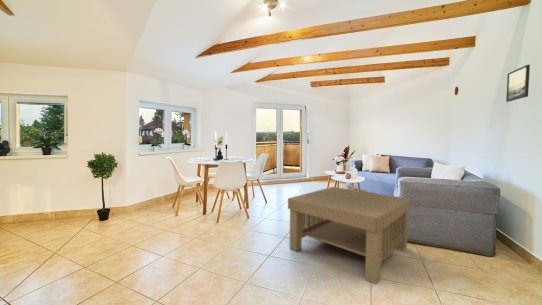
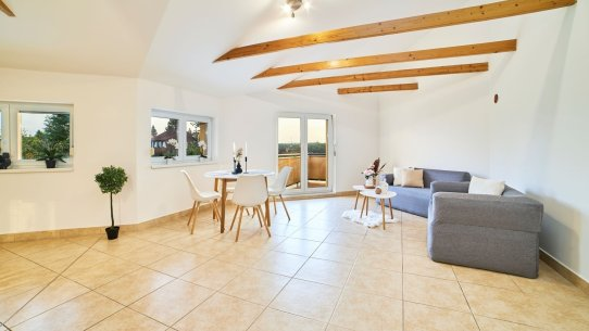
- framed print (517, 84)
- coffee table (349, 223)
